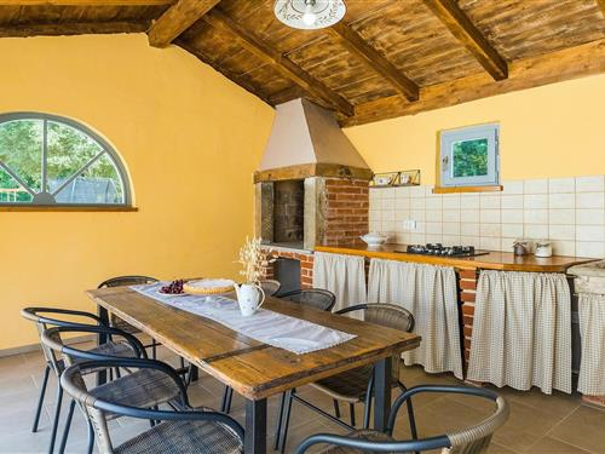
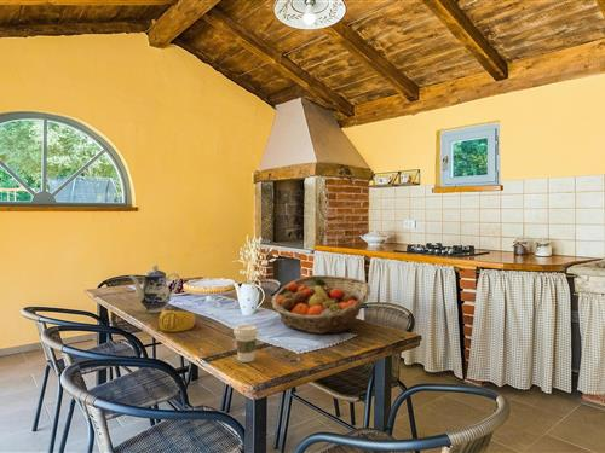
+ fruit basket (319, 302)
+ ring (177, 318)
+ coffee cup (246, 343)
+ teapot (155, 288)
